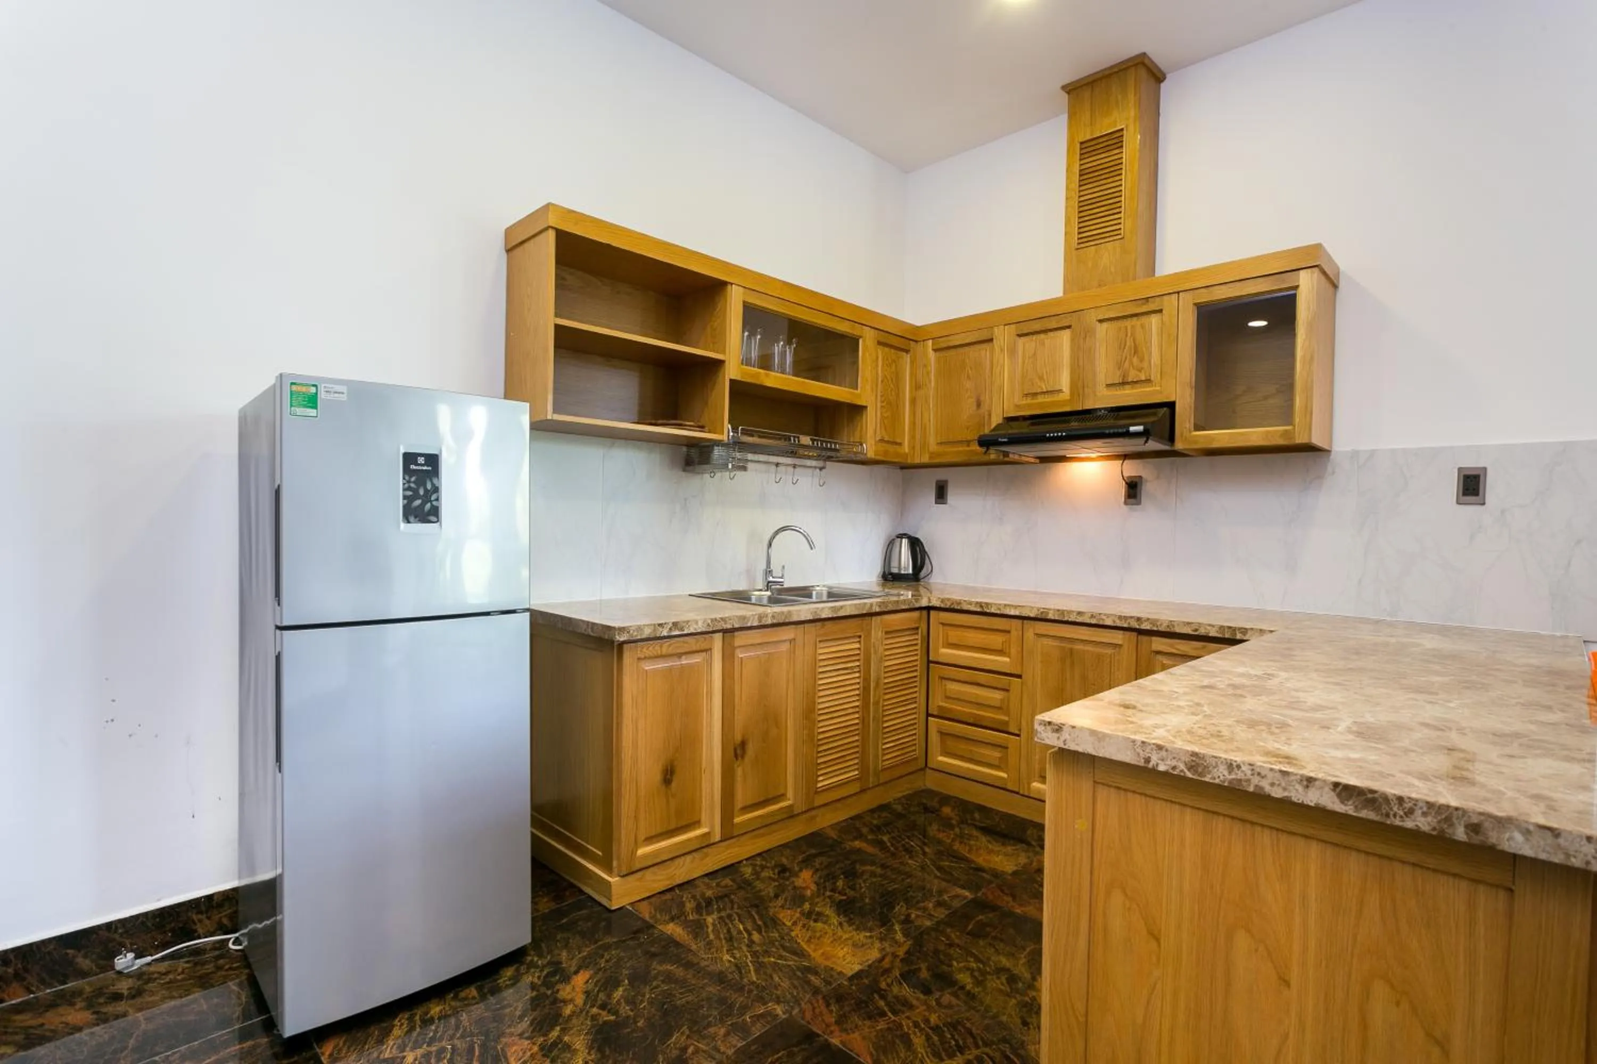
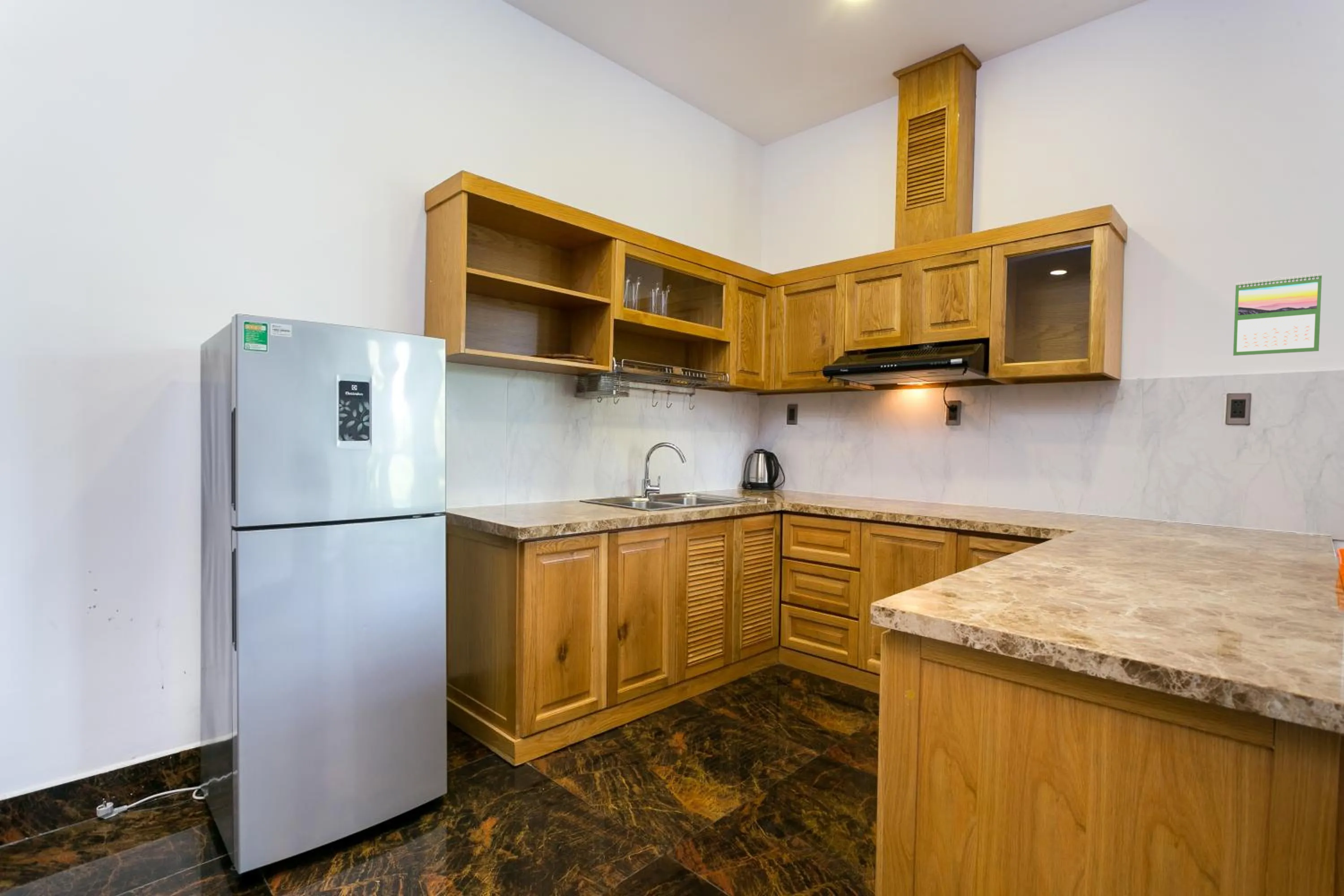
+ calendar (1276, 315)
